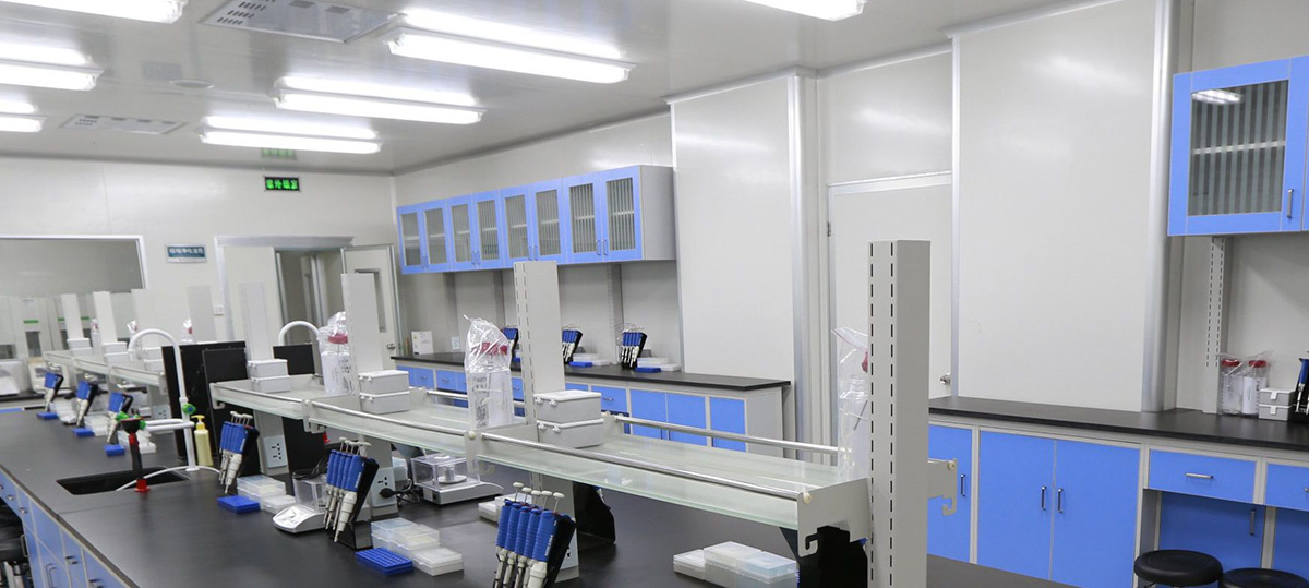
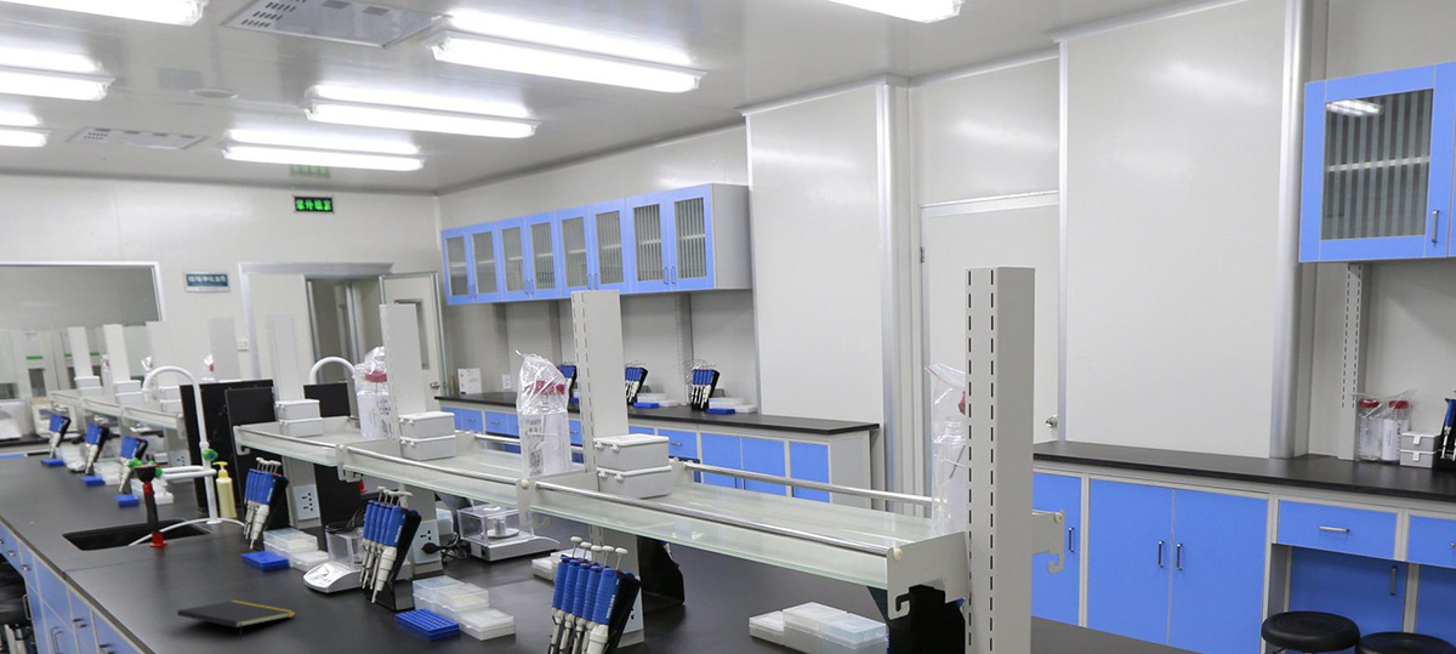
+ notepad (237, 613)
